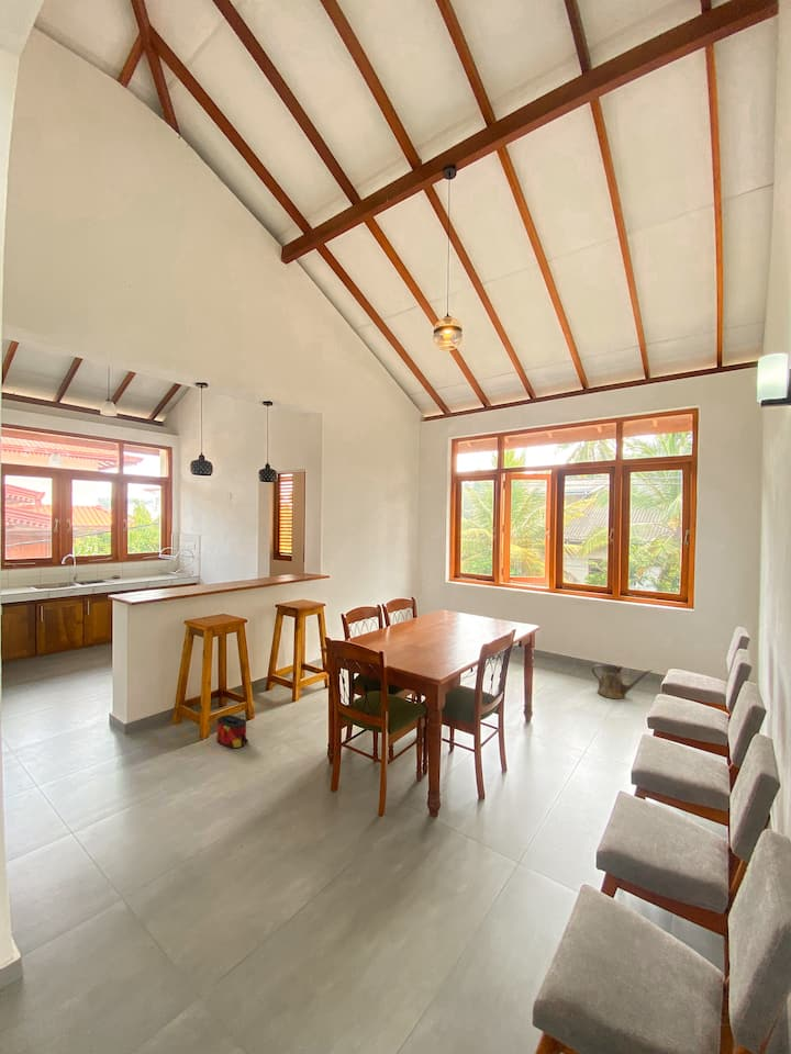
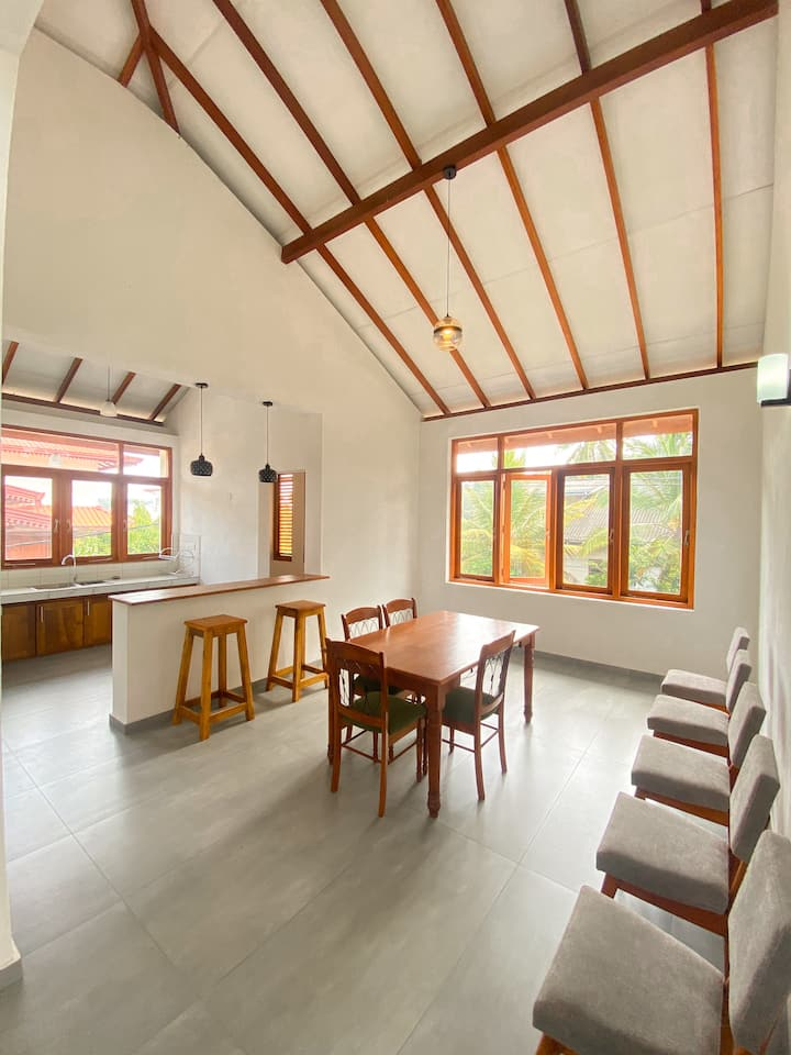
- bag (231, 729)
- watering can (620, 680)
